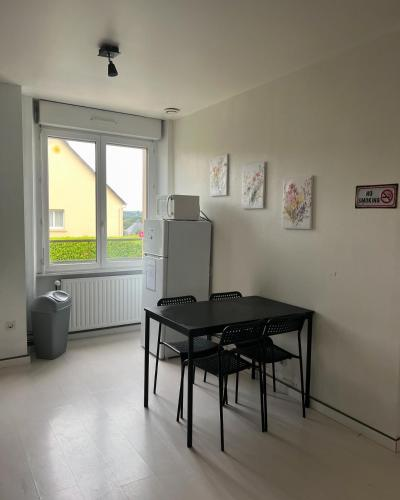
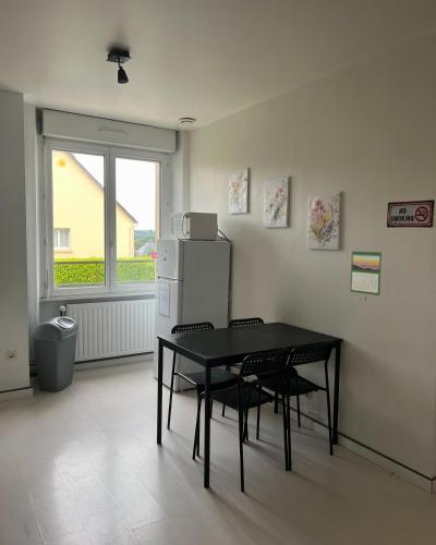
+ calendar (365, 271)
